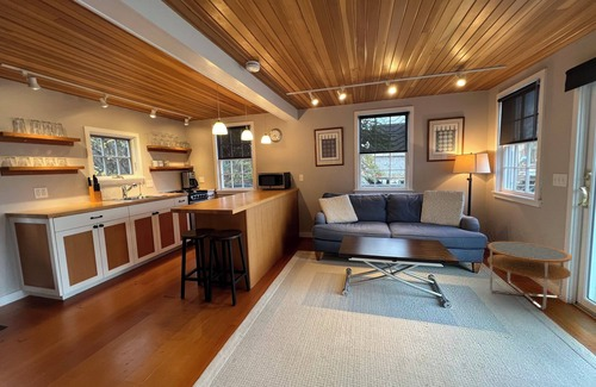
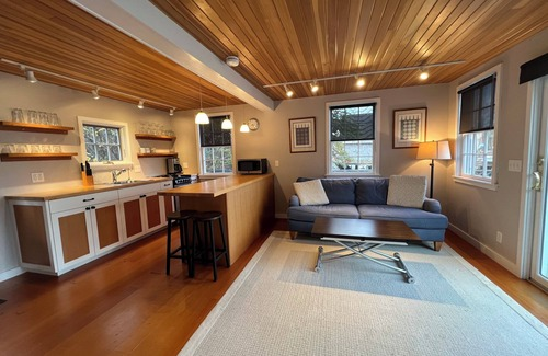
- side table (524, 273)
